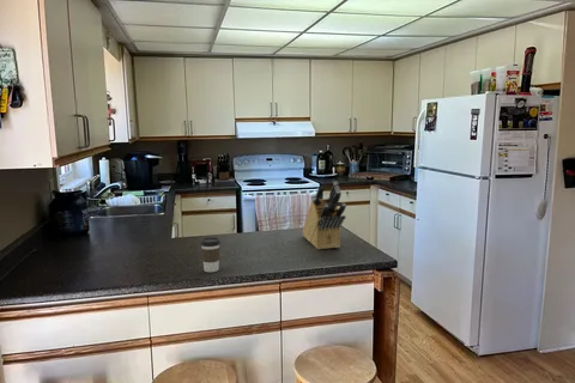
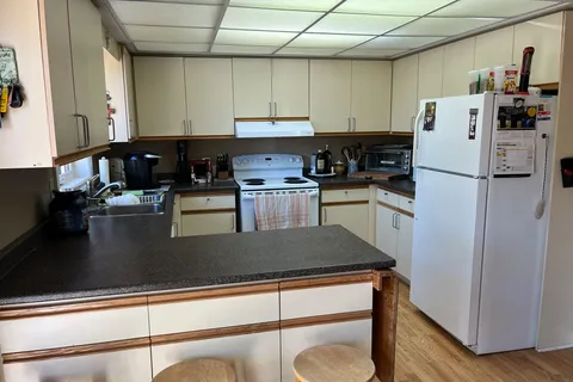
- knife block (322, 212)
- coffee cup (211, 254)
